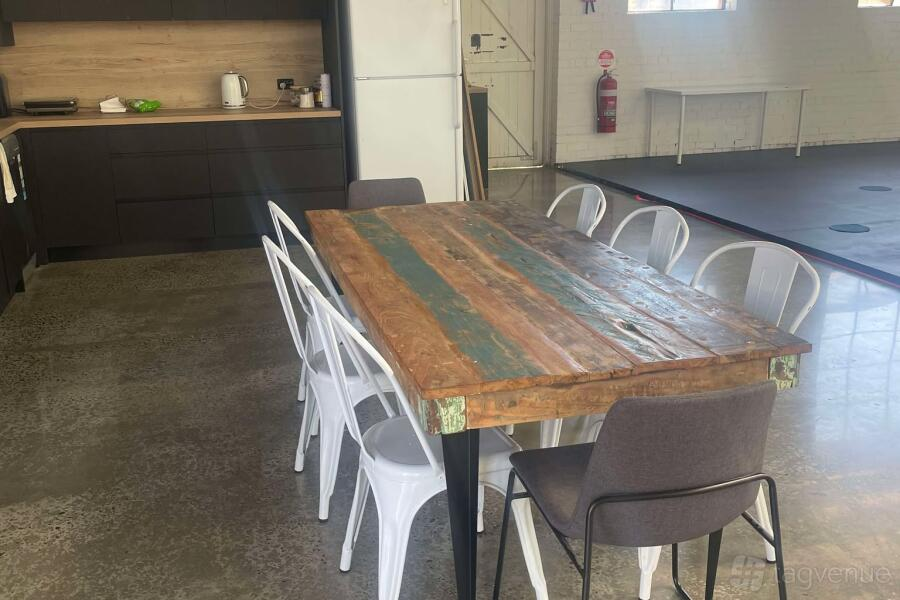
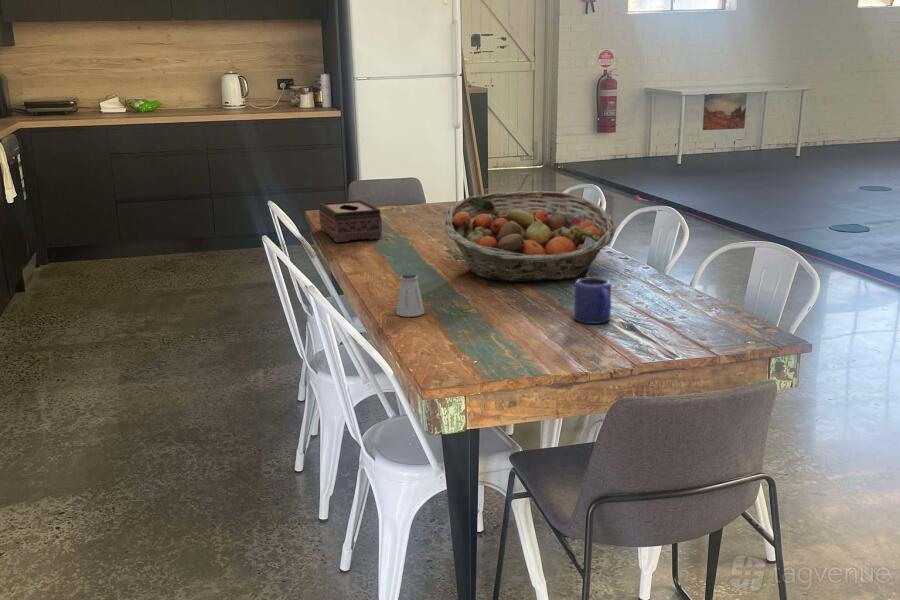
+ tissue box (349, 220)
+ wall art (724, 110)
+ mug (595, 301)
+ fruit basket (528, 234)
+ saltshaker (409, 293)
